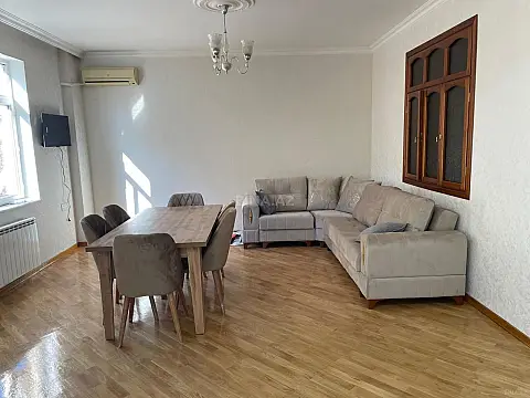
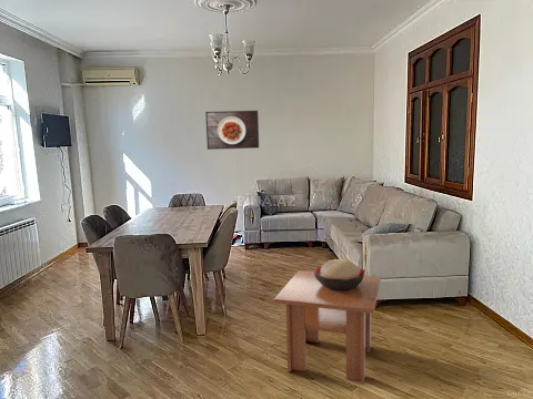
+ coffee table (331, 323)
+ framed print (232, 130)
+ decorative bowl (339, 273)
